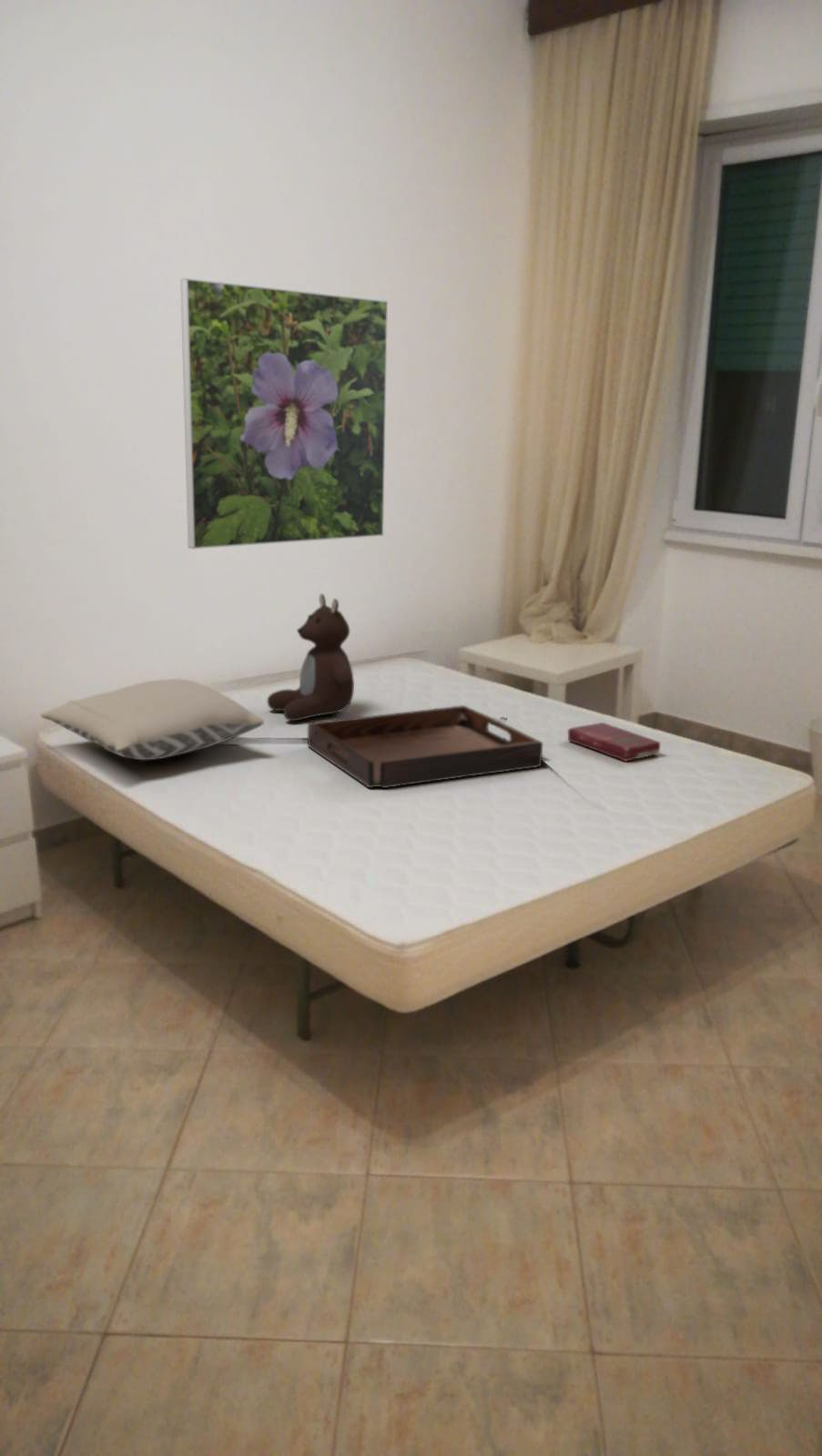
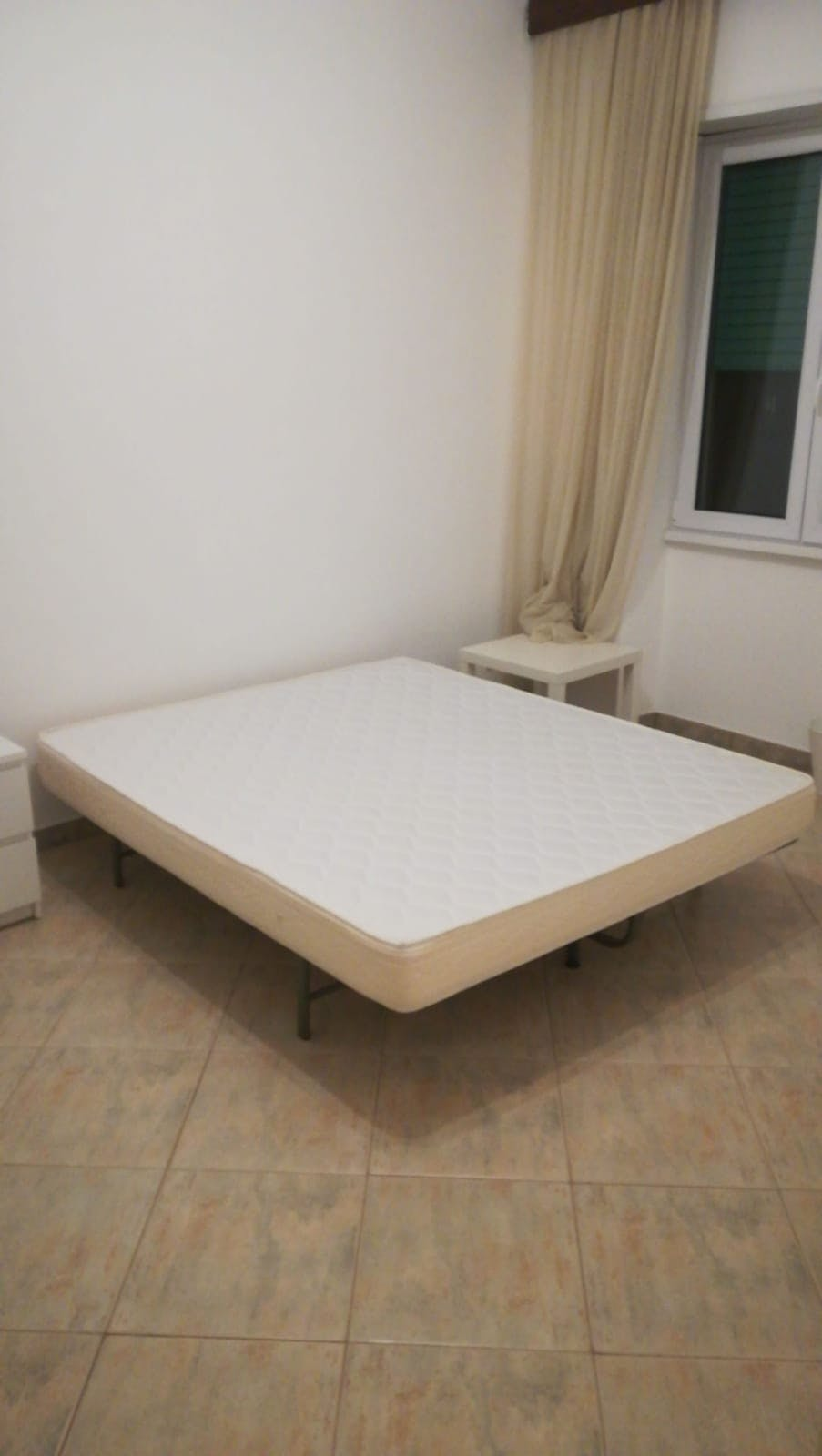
- serving tray (421, 743)
- teddy bear (311, 656)
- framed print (291, 420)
- book (612, 741)
- pillow (152, 719)
